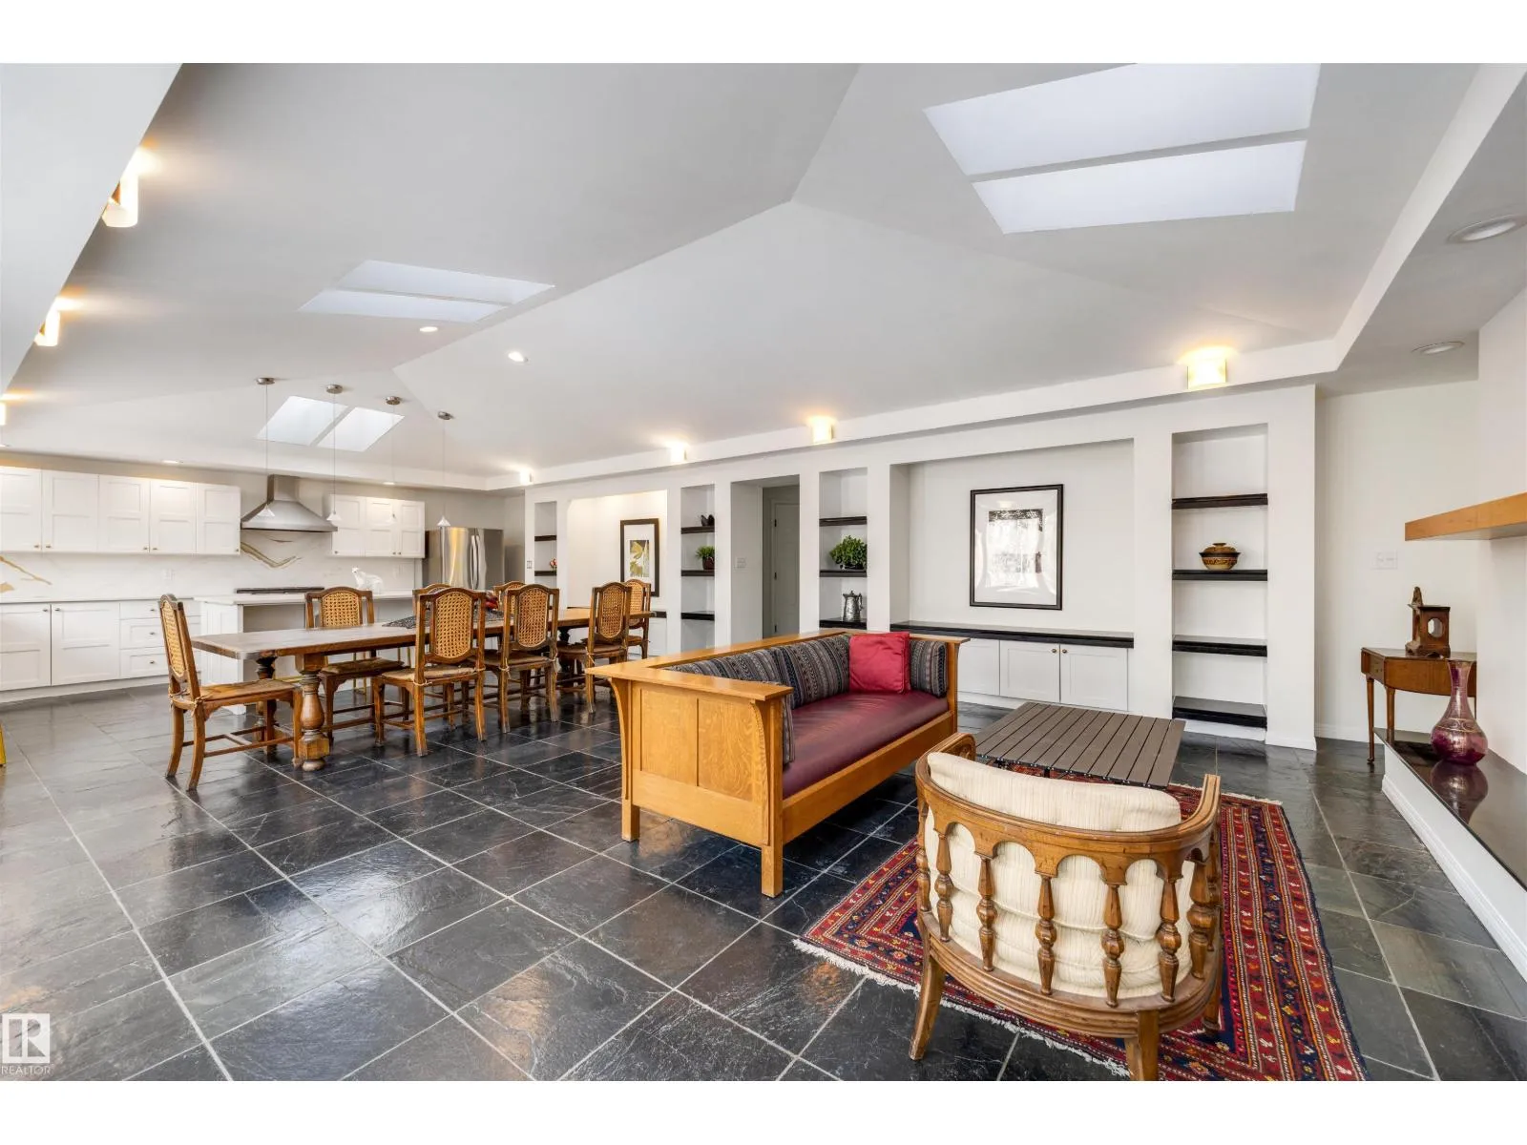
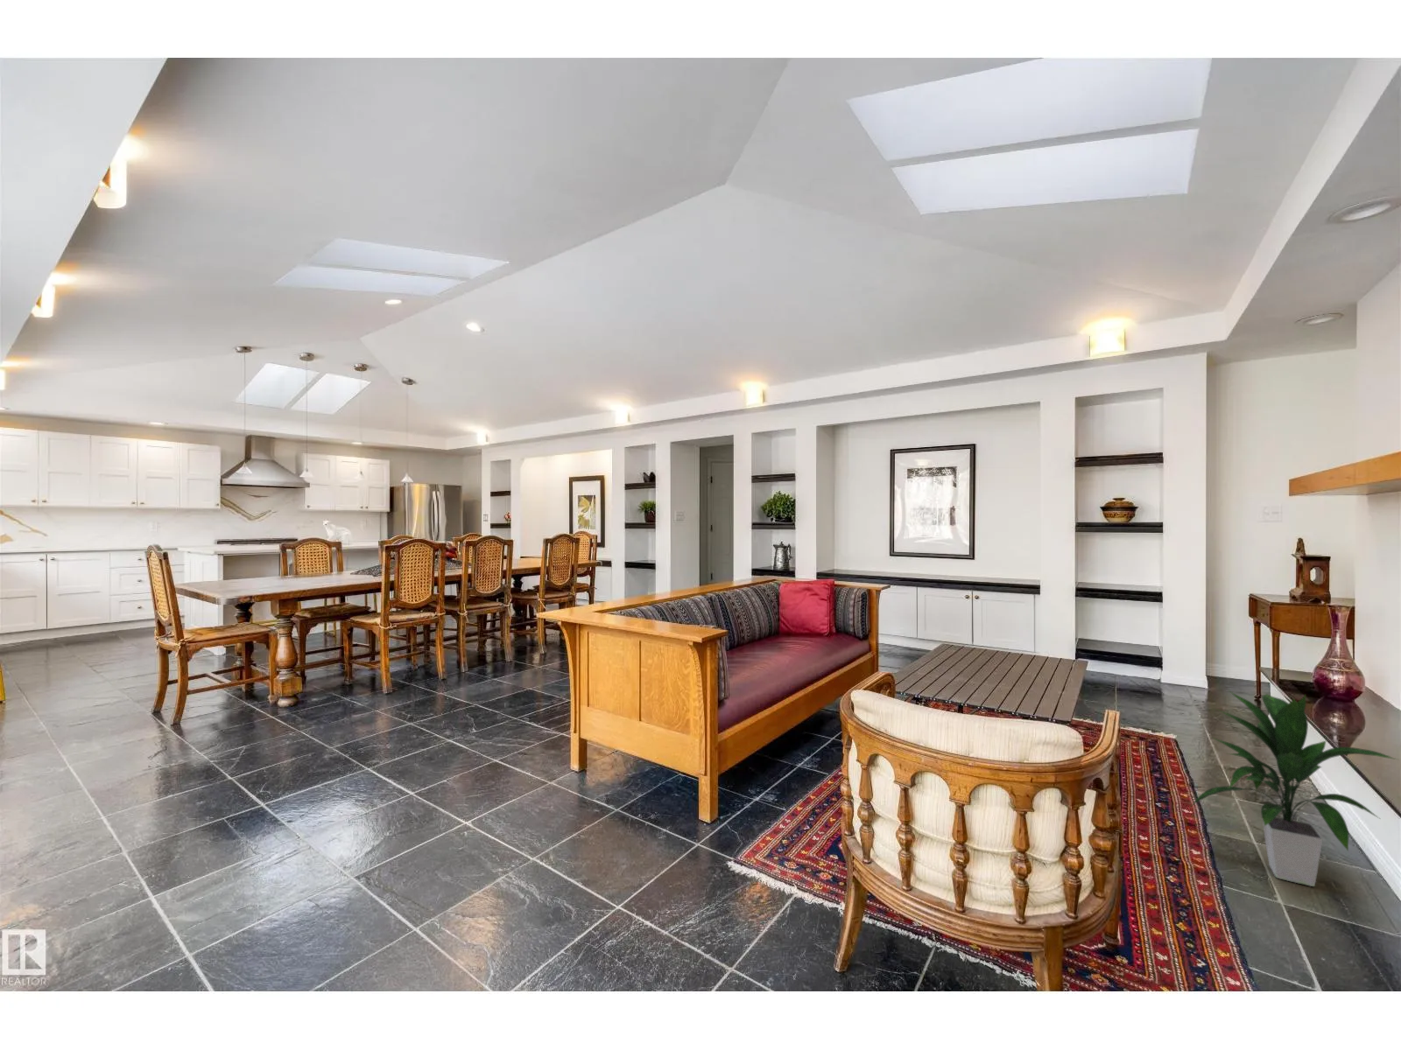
+ indoor plant (1281, 781)
